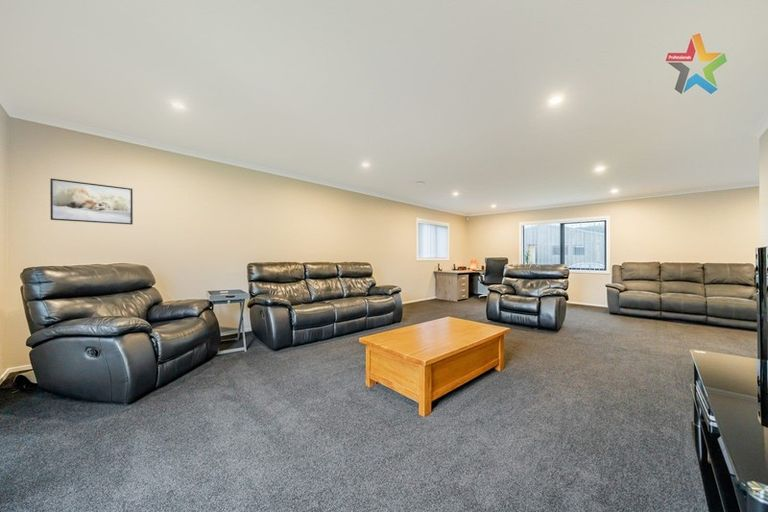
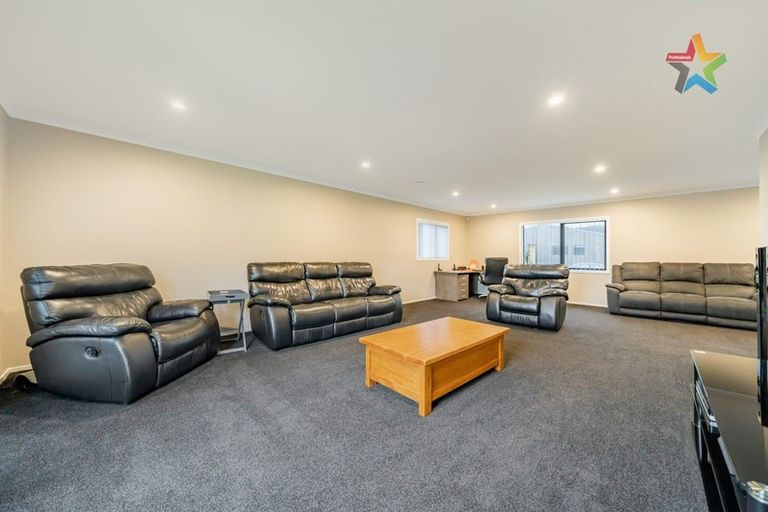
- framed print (94, 203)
